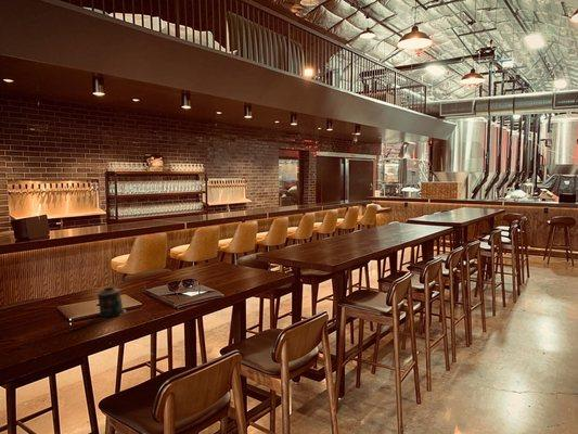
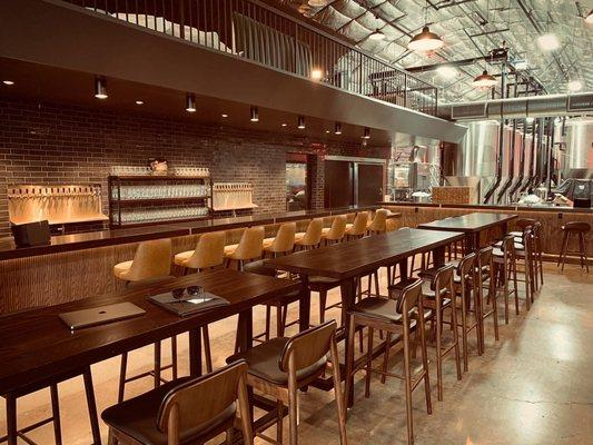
- candle (111, 299)
